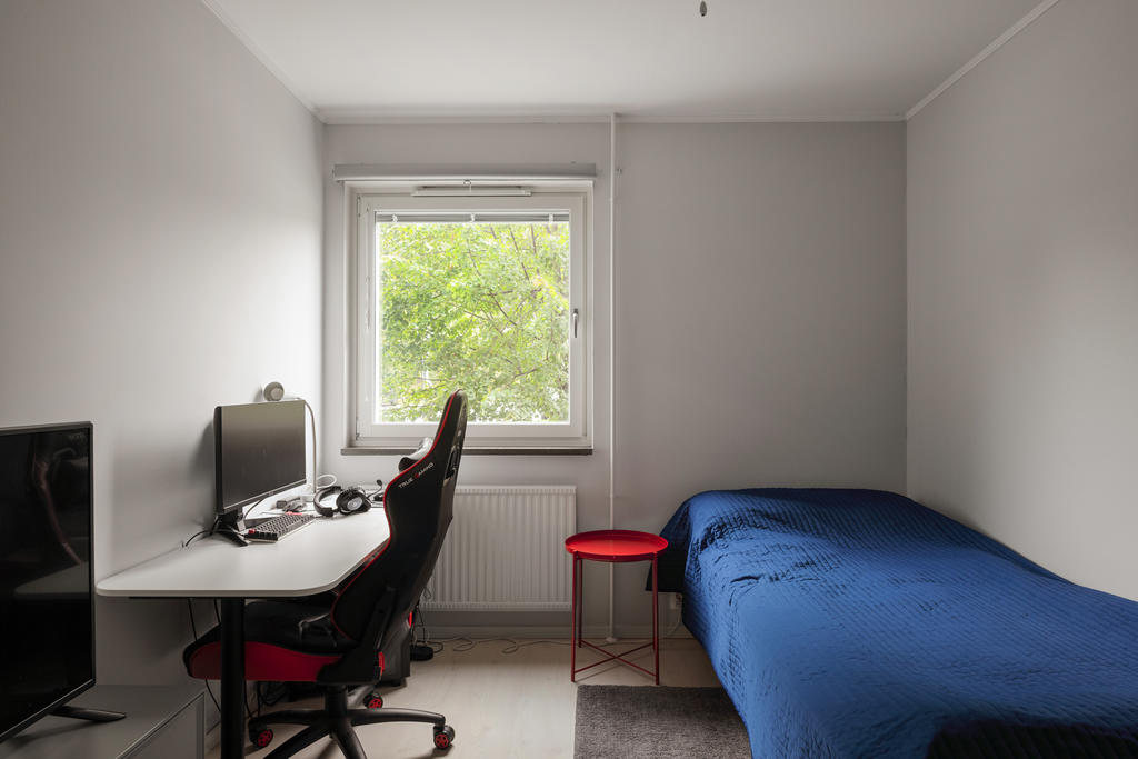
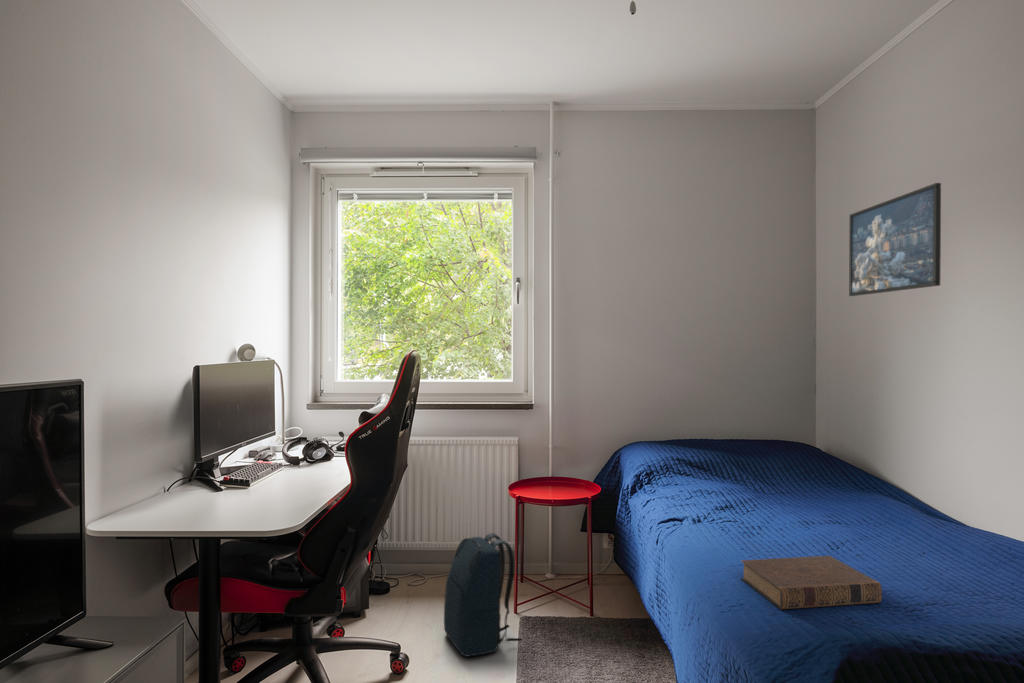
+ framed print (889, 246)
+ backpack (483, 587)
+ book (807, 581)
